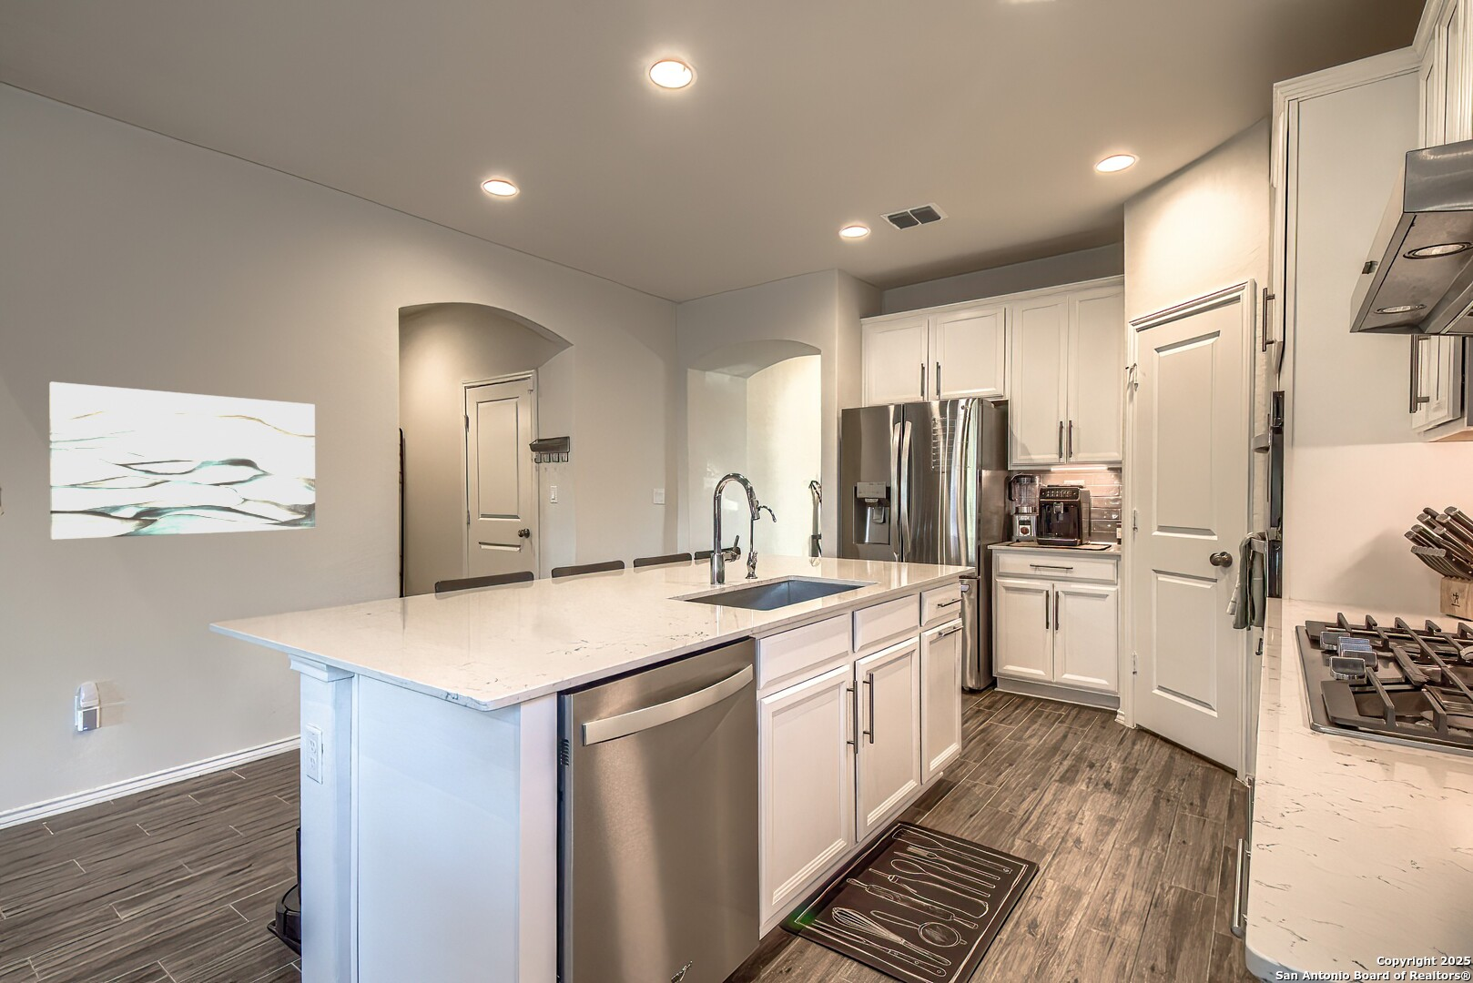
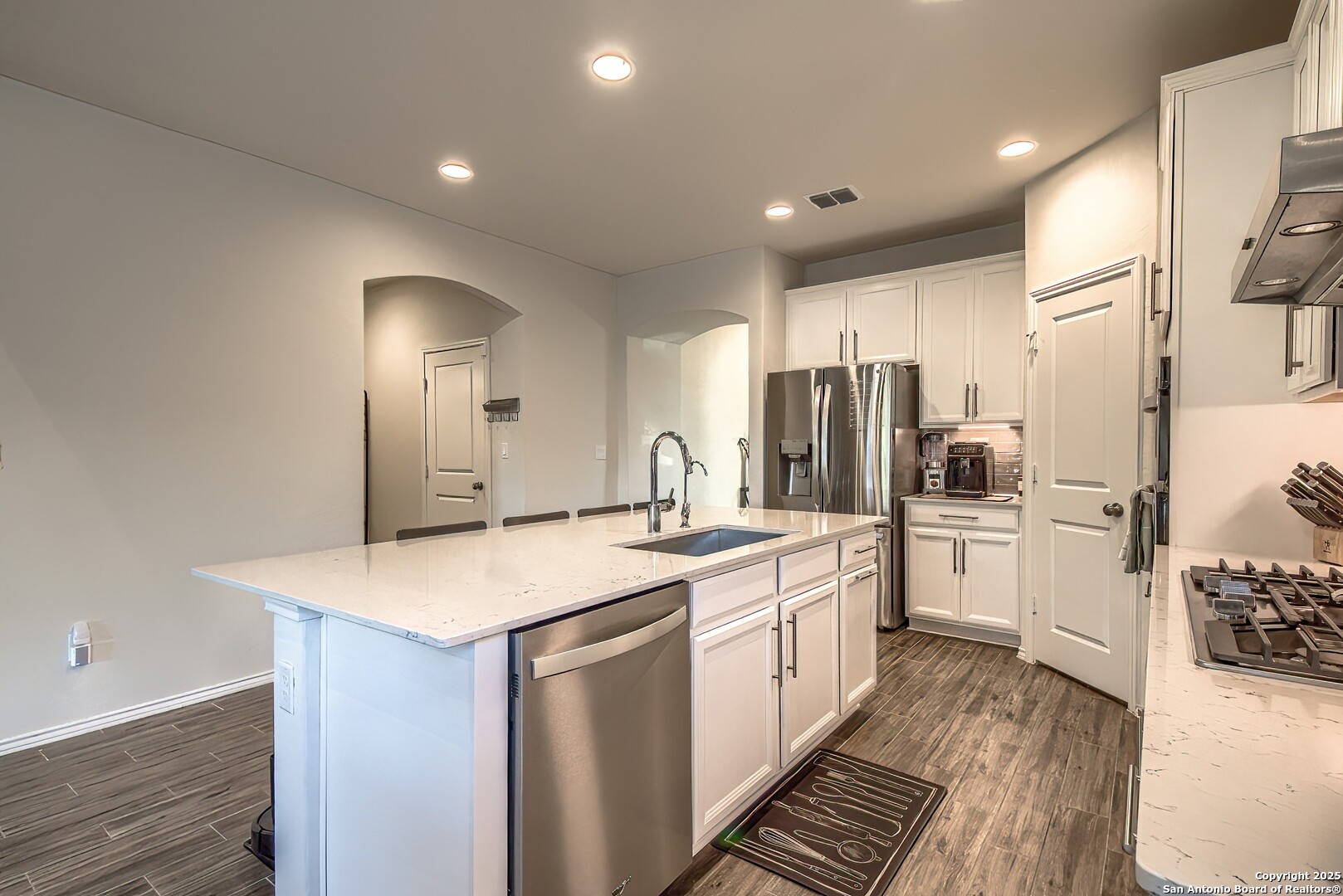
- wall art (197, 463)
